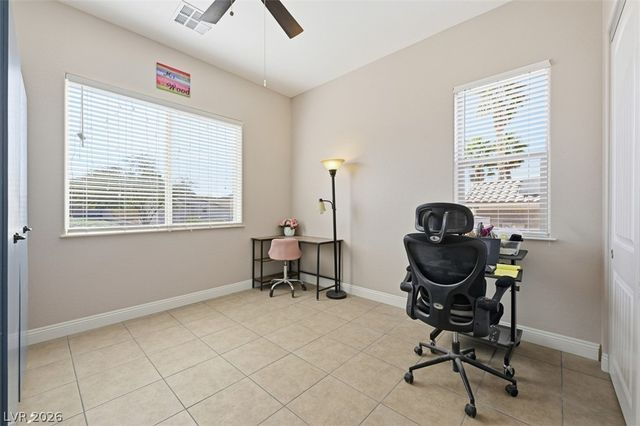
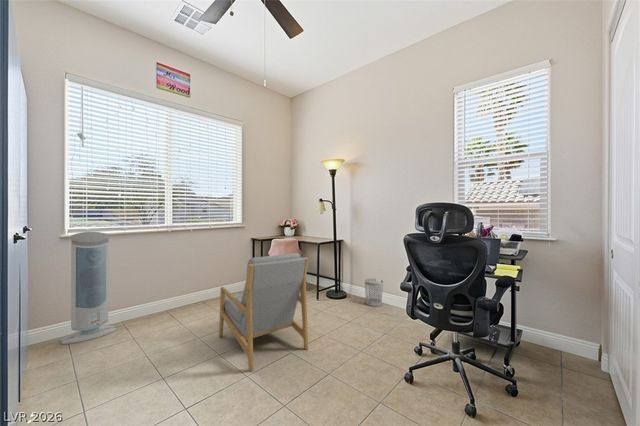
+ armchair (261, 297)
+ air purifier (90, 283)
+ wastebasket (373, 292)
